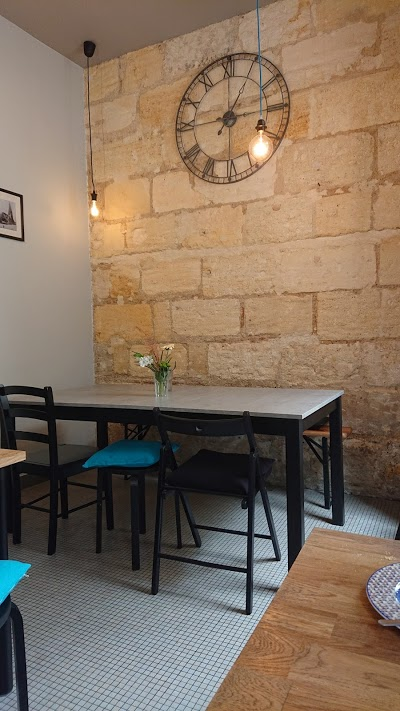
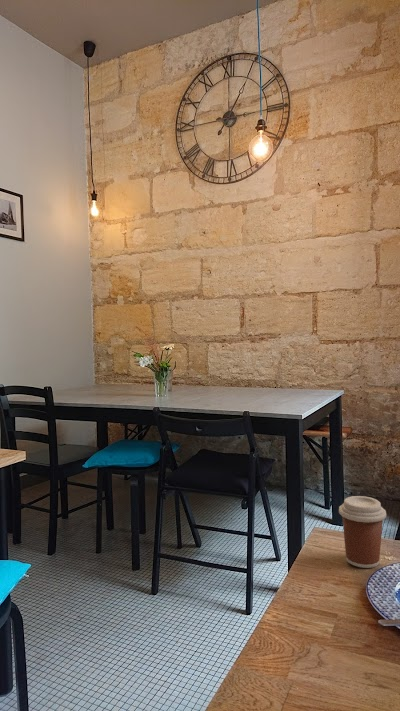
+ coffee cup (362, 531)
